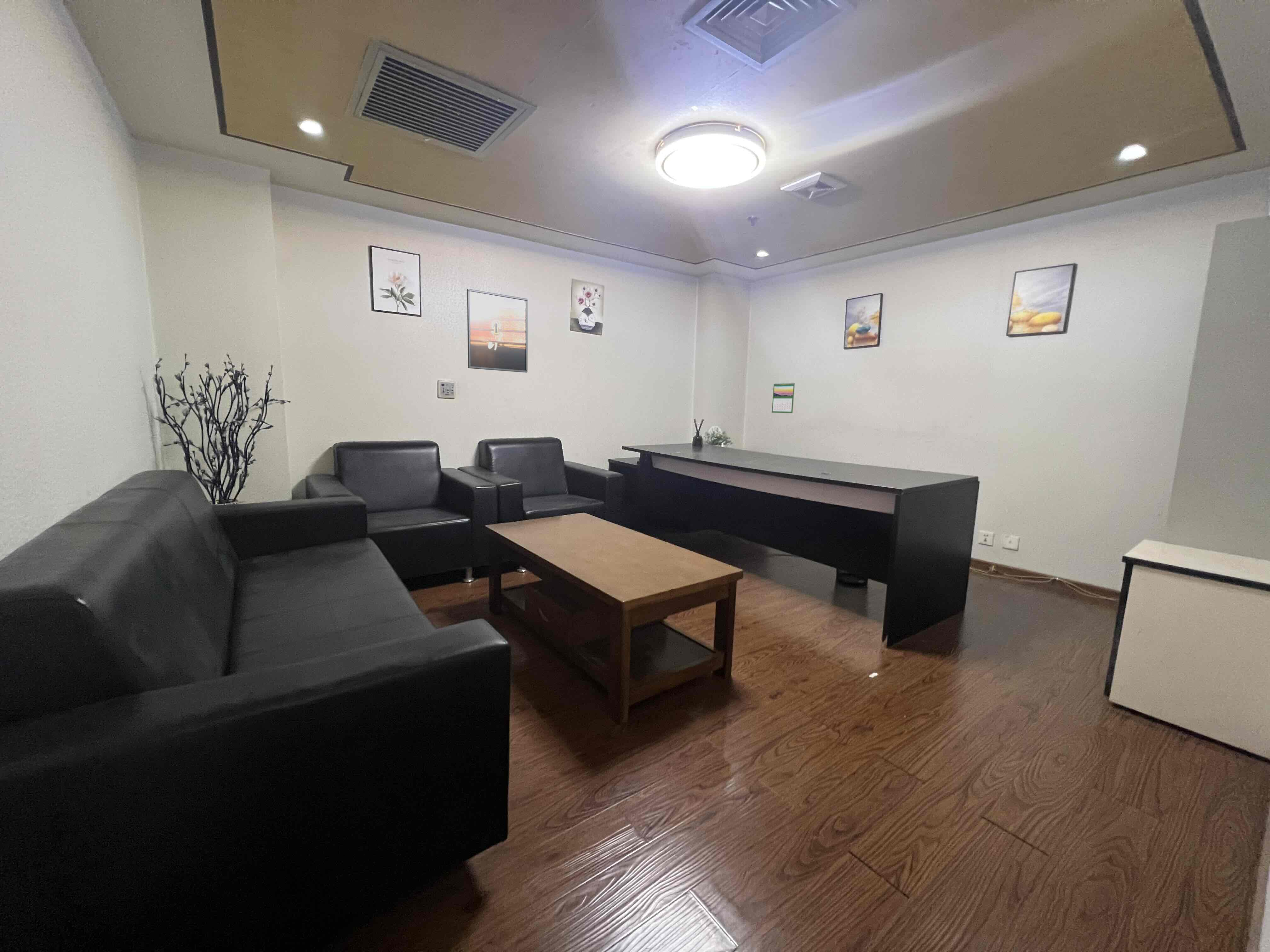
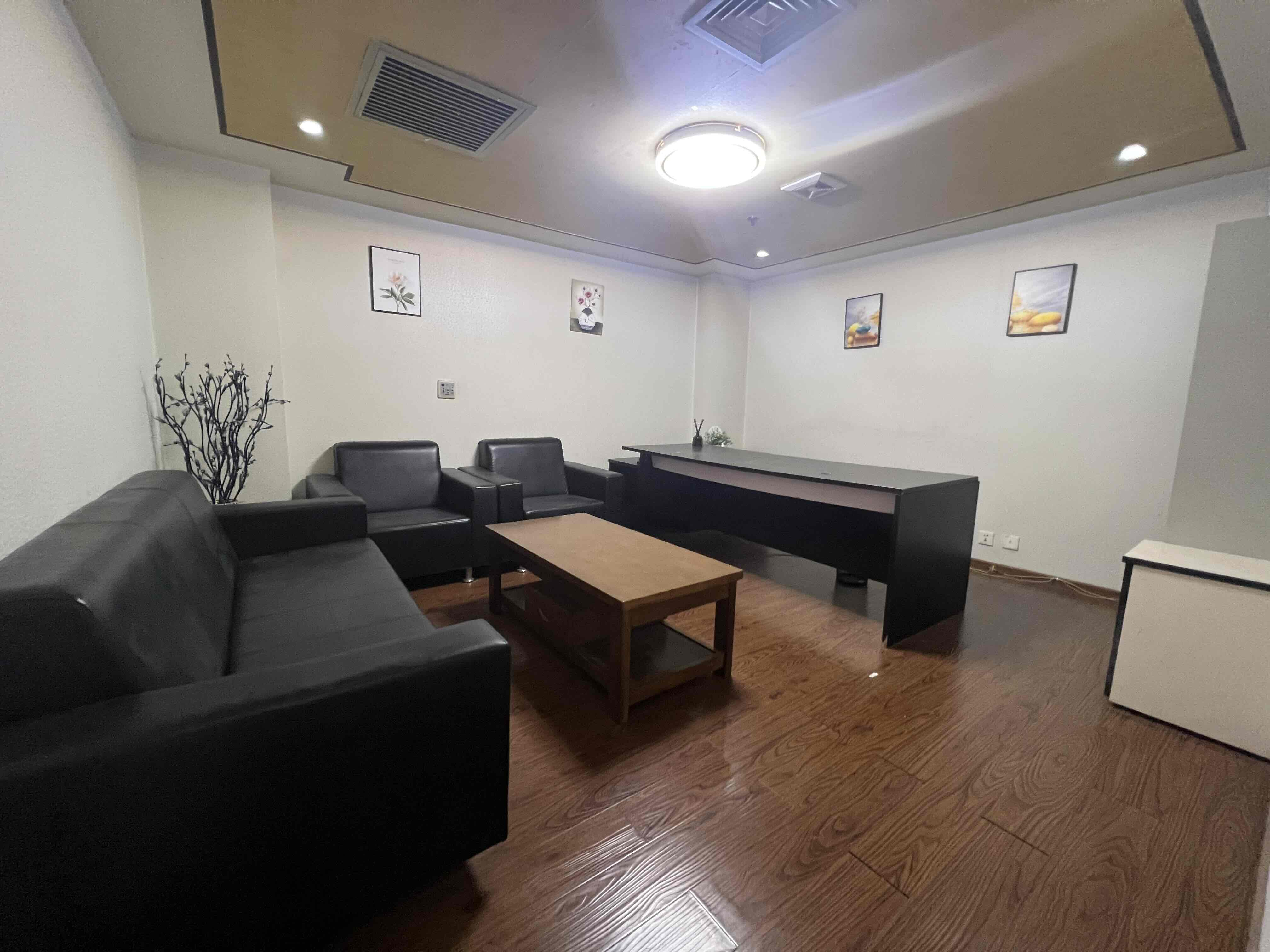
- calendar (783, 397)
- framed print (499, 332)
